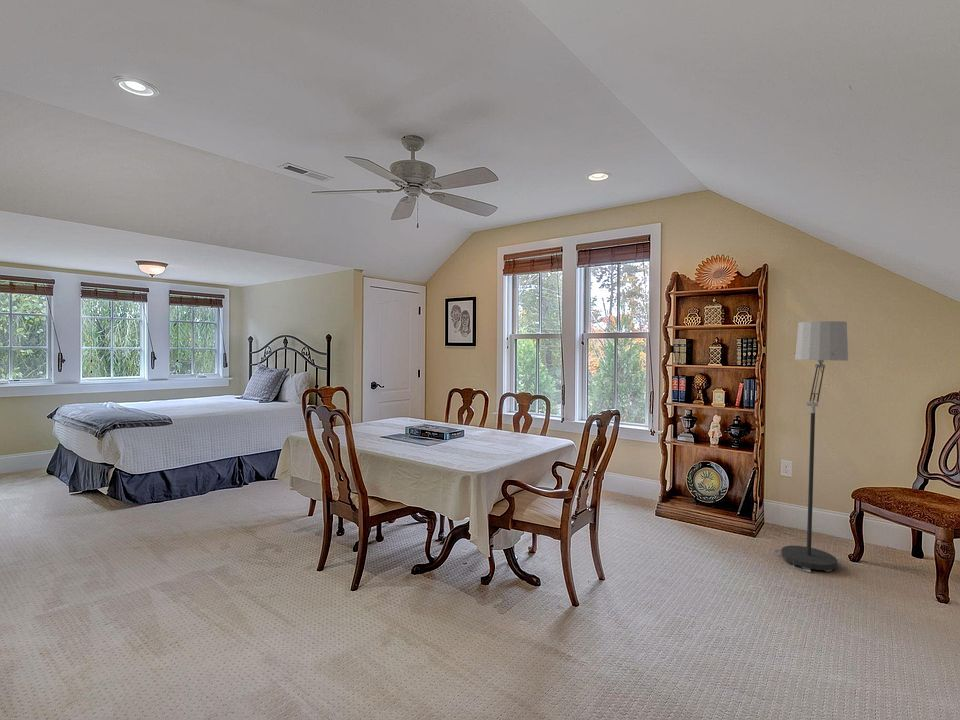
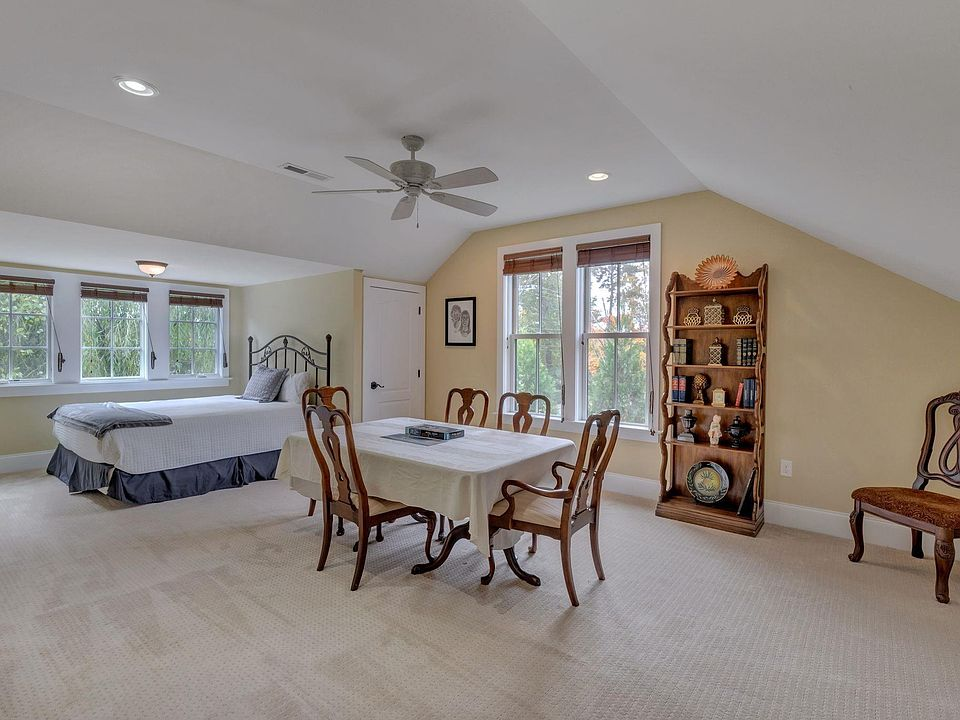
- floor lamp (811, 435)
